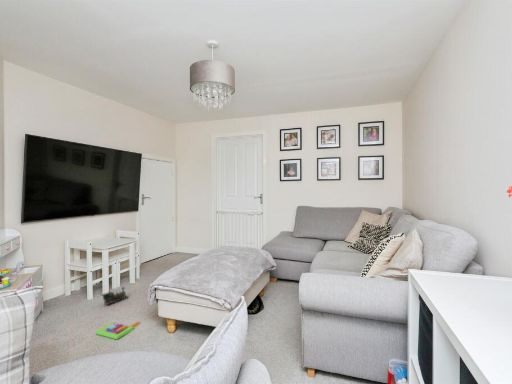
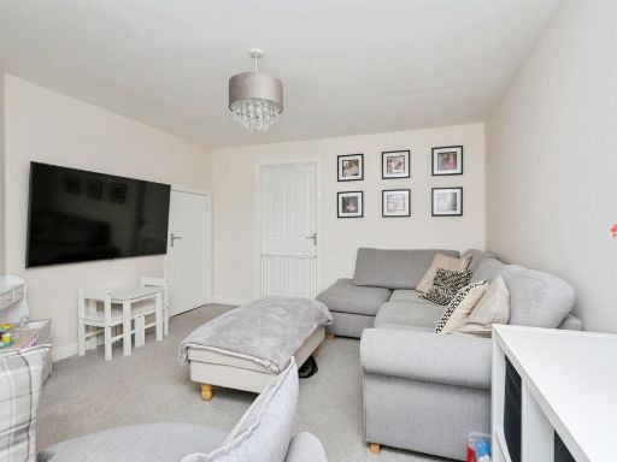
- toy train (115, 296)
- toy blocks (119, 327)
